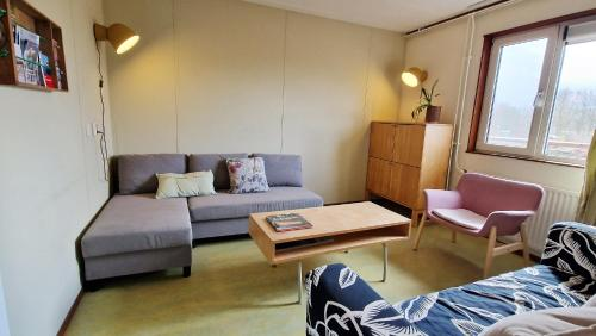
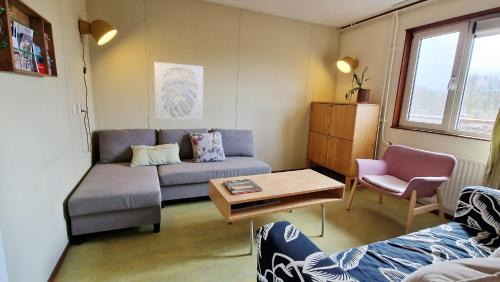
+ wall art (179, 92)
